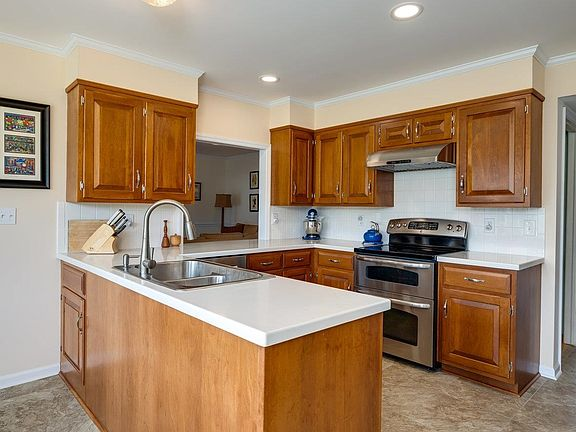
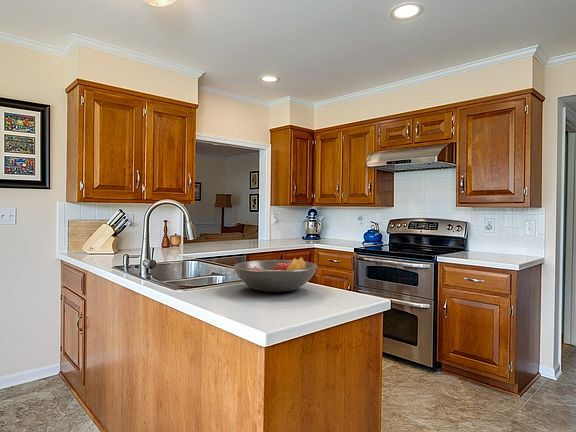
+ fruit bowl (275, 273)
